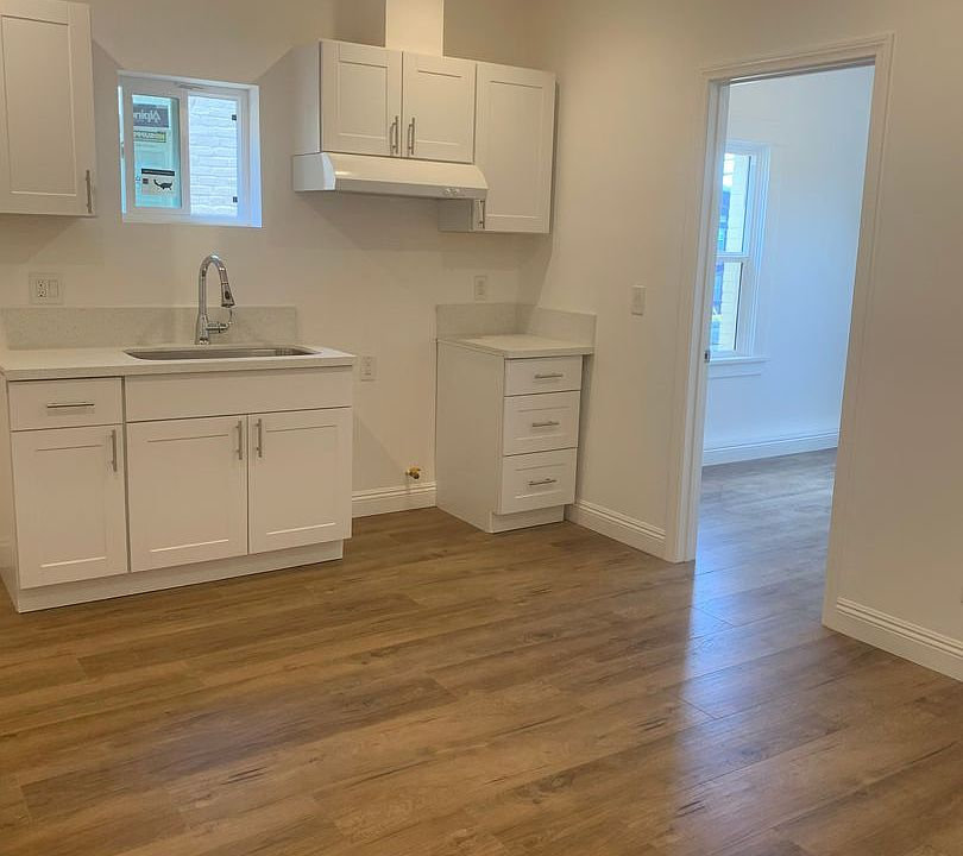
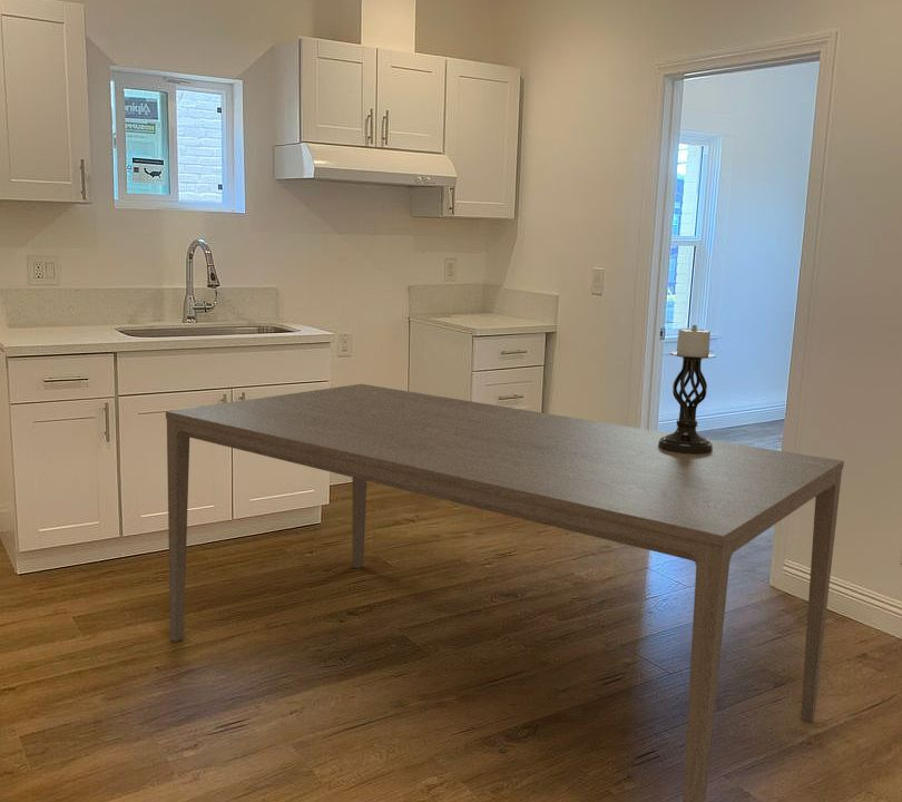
+ candle holder (692, 385)
+ dining table (489, 510)
